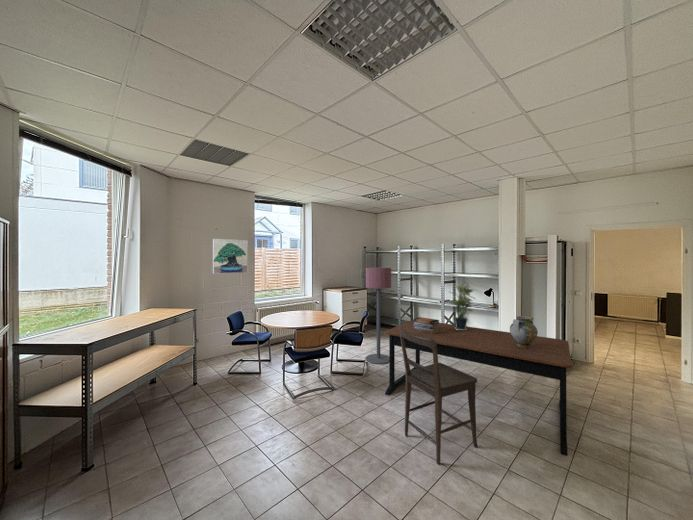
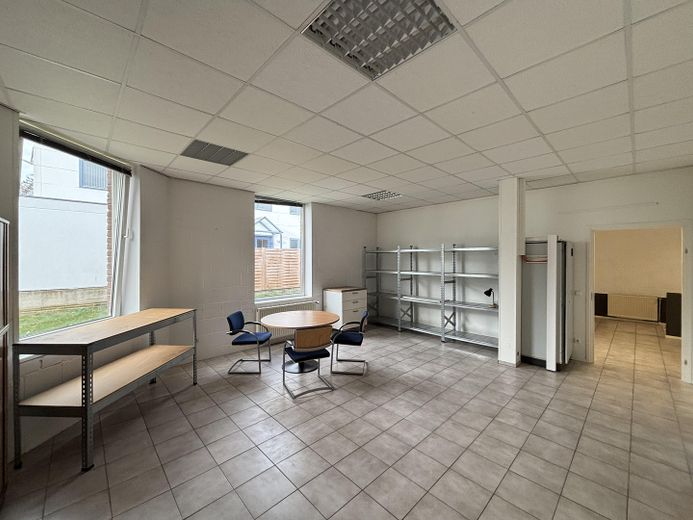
- book stack (426, 324)
- dining table (471, 361)
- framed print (230, 256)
- chair (436, 386)
- ceramic jug (524, 331)
- potted plant (462, 305)
- floor lamp (378, 313)
